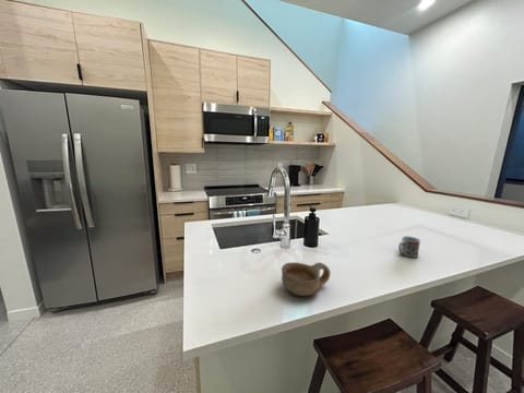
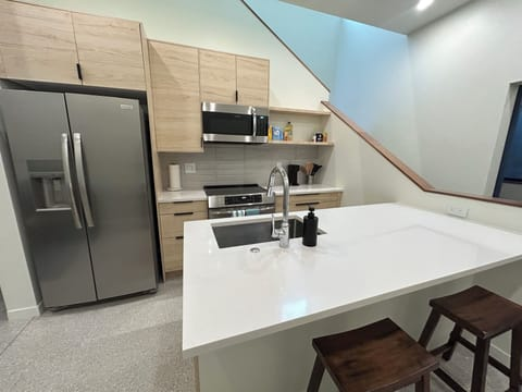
- bowl (306, 276)
- cup (407, 246)
